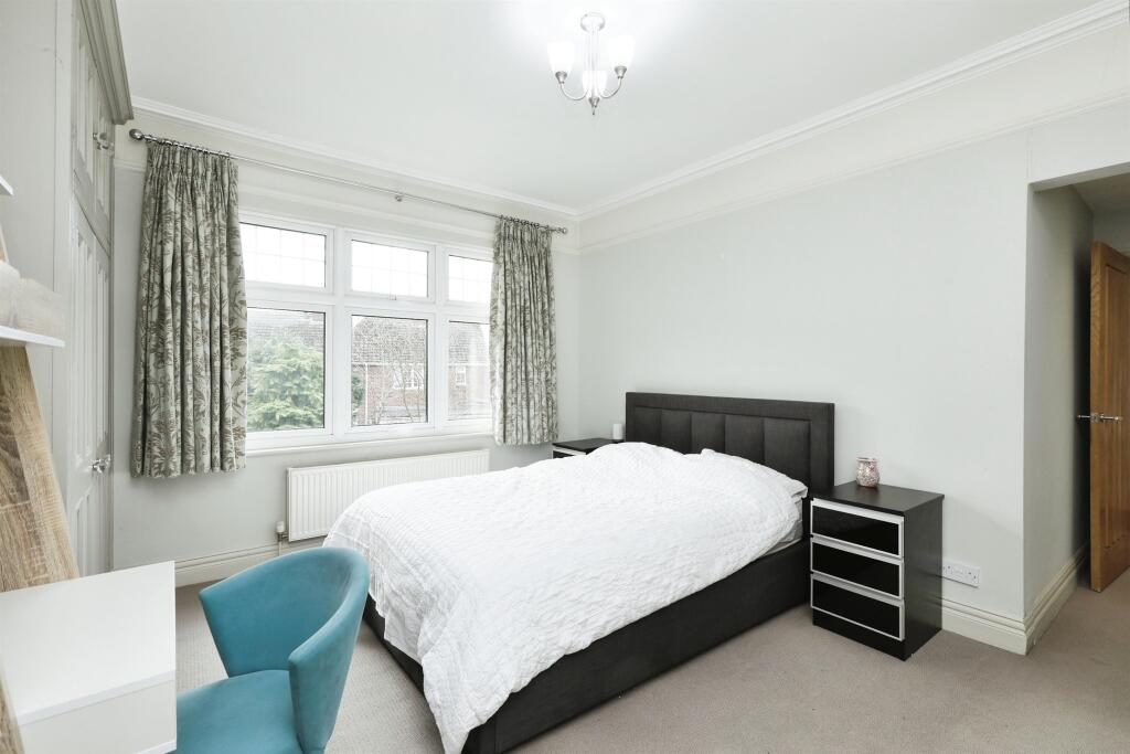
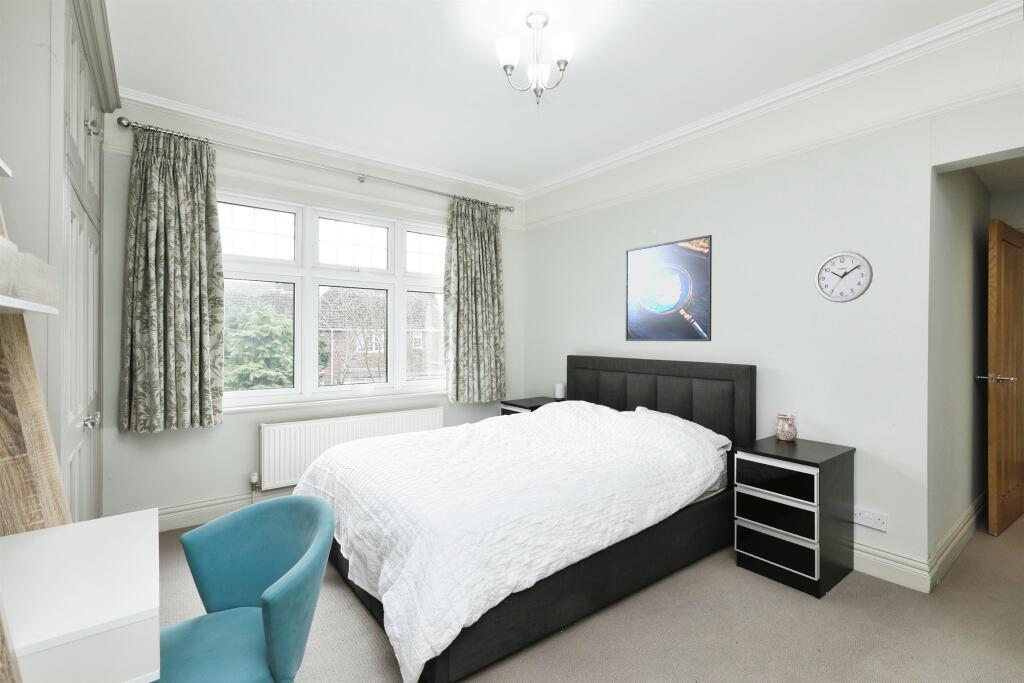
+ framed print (665, 292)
+ wall clock (841, 277)
